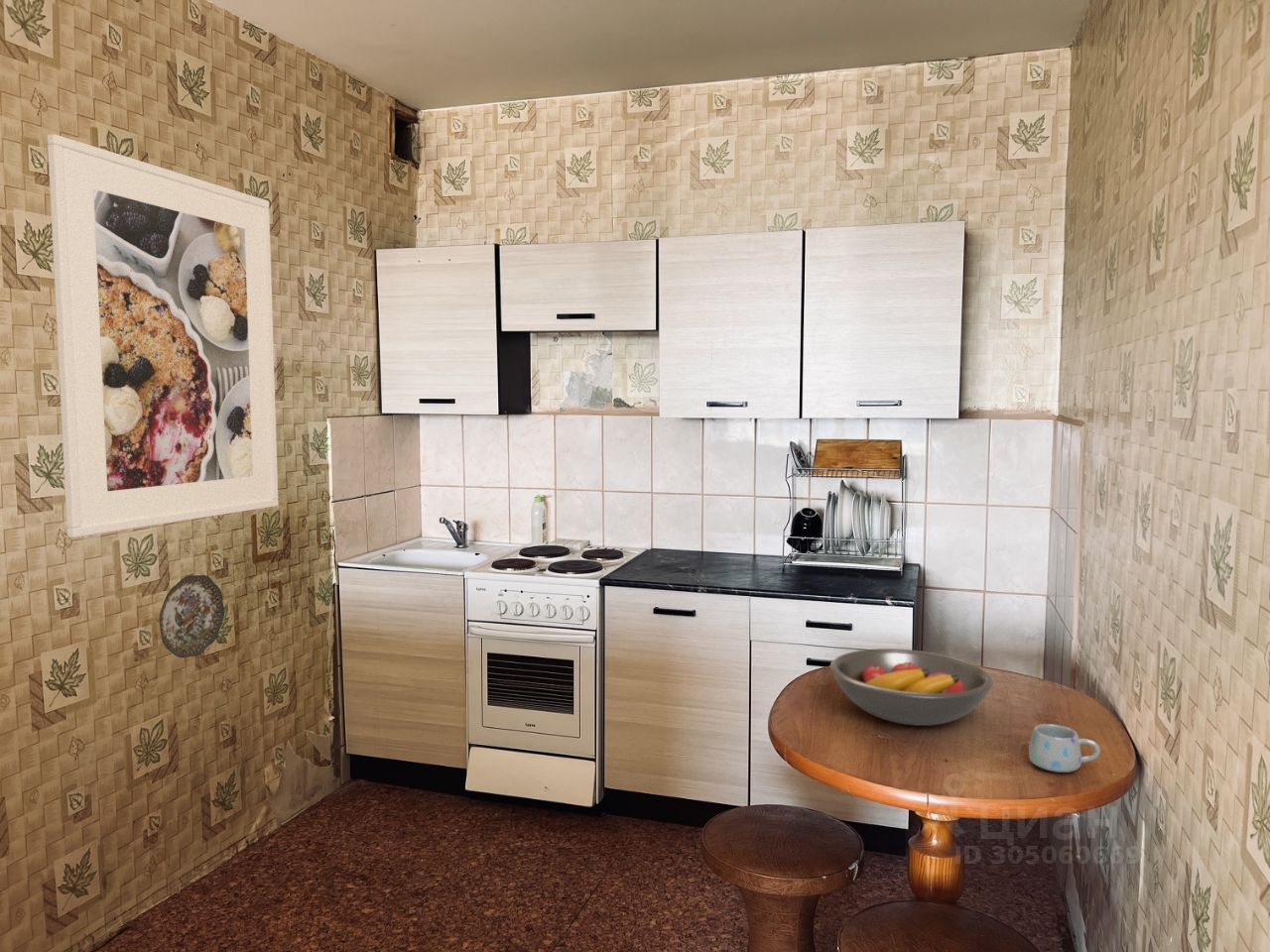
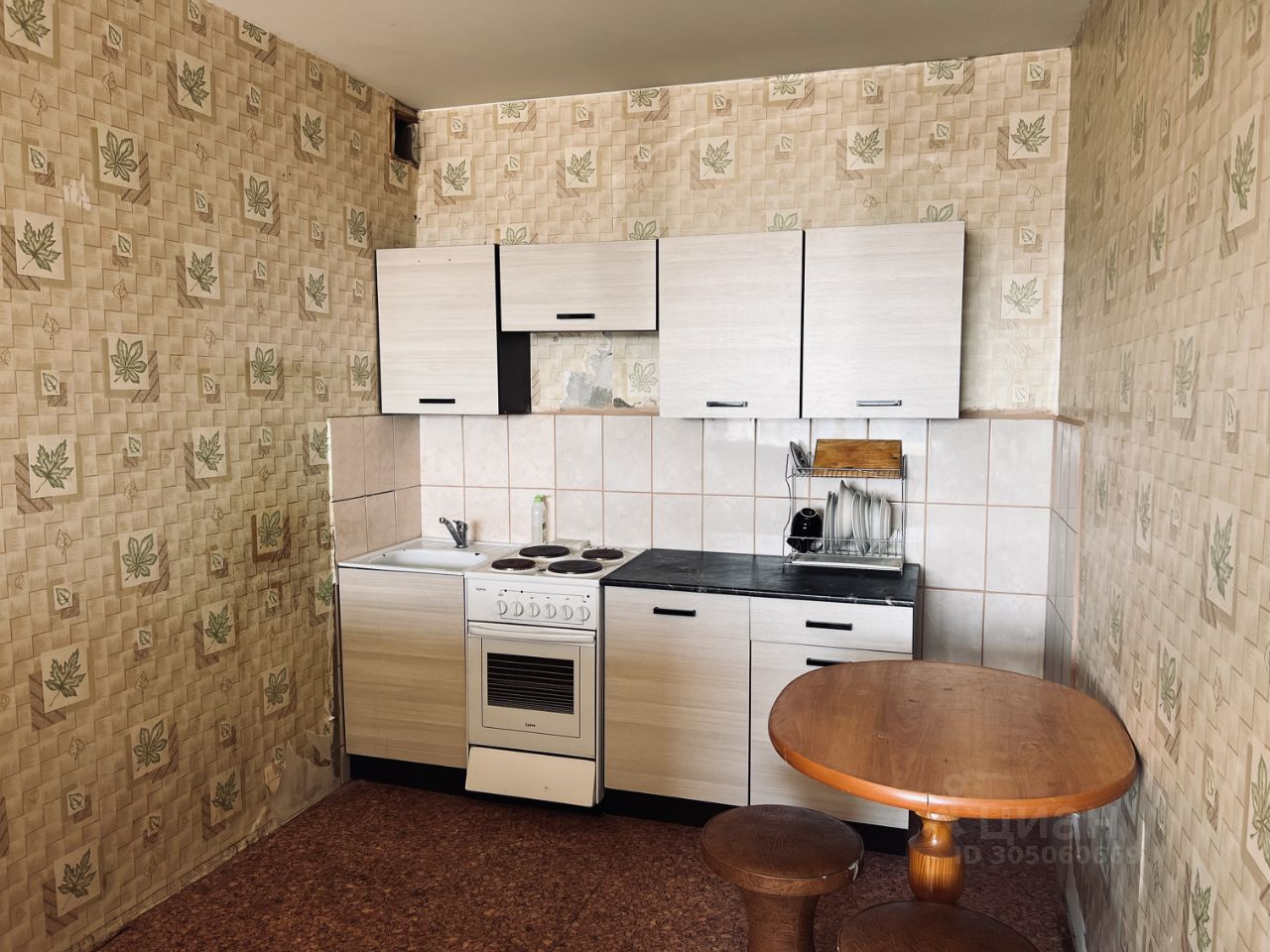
- mug (1064, 750)
- decorative plate (190, 615)
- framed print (180, 348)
- fruit bowl (909, 685)
